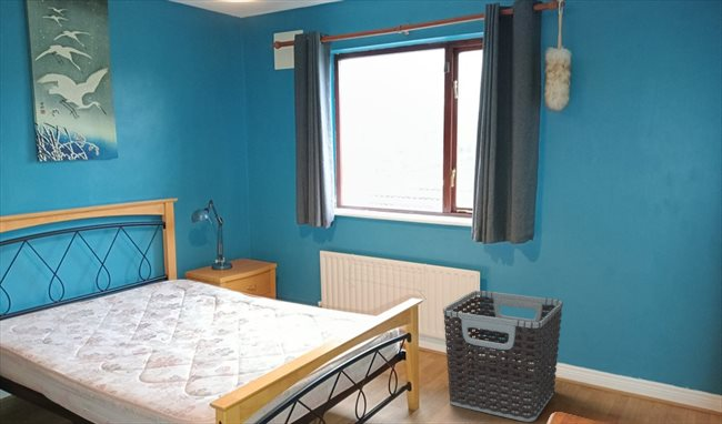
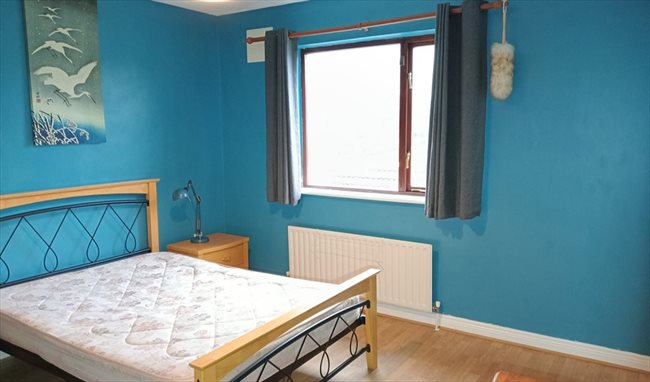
- clothes hamper (503, 351)
